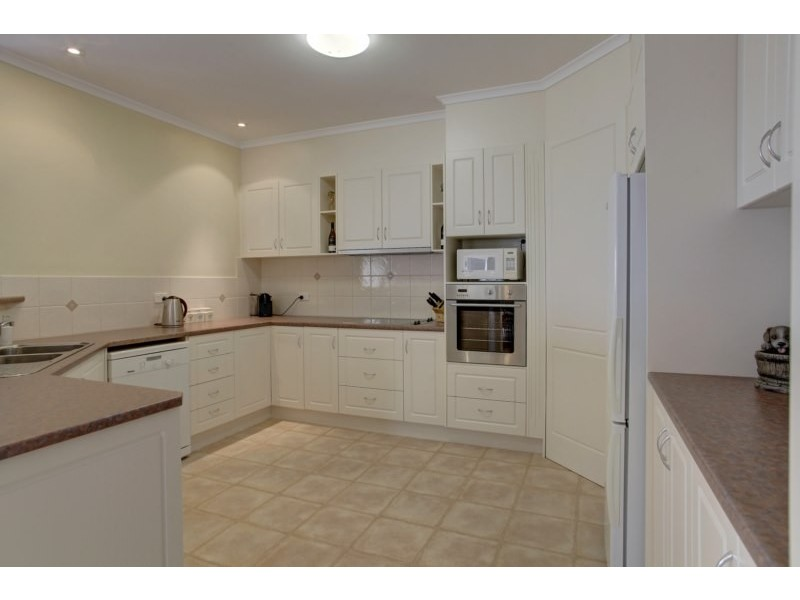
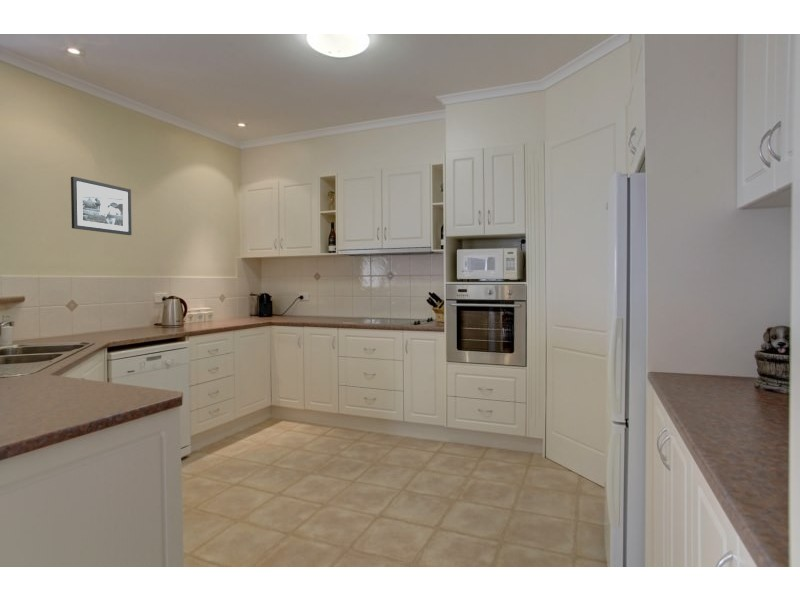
+ picture frame (103, 207)
